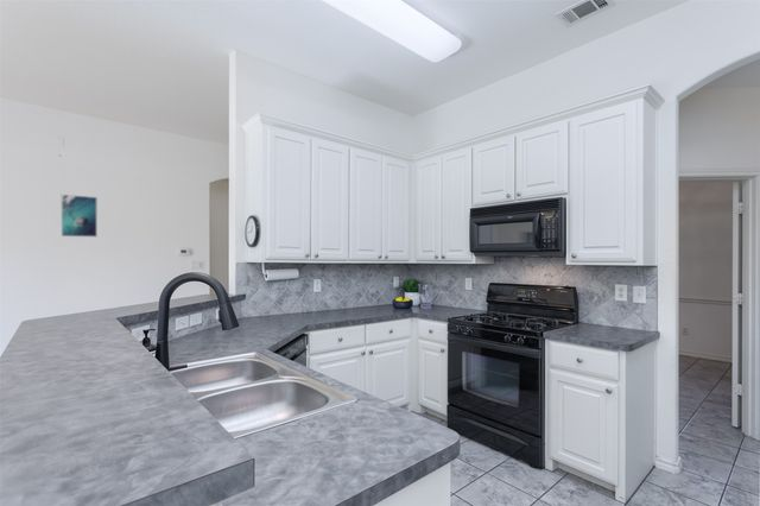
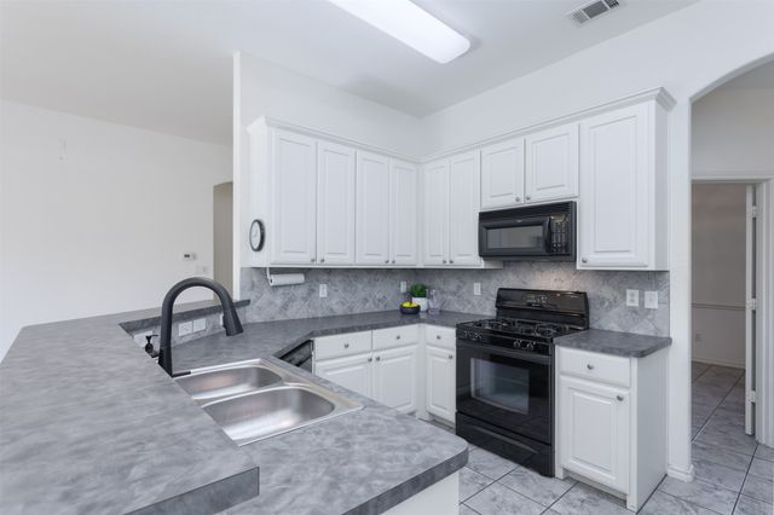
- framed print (78, 216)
